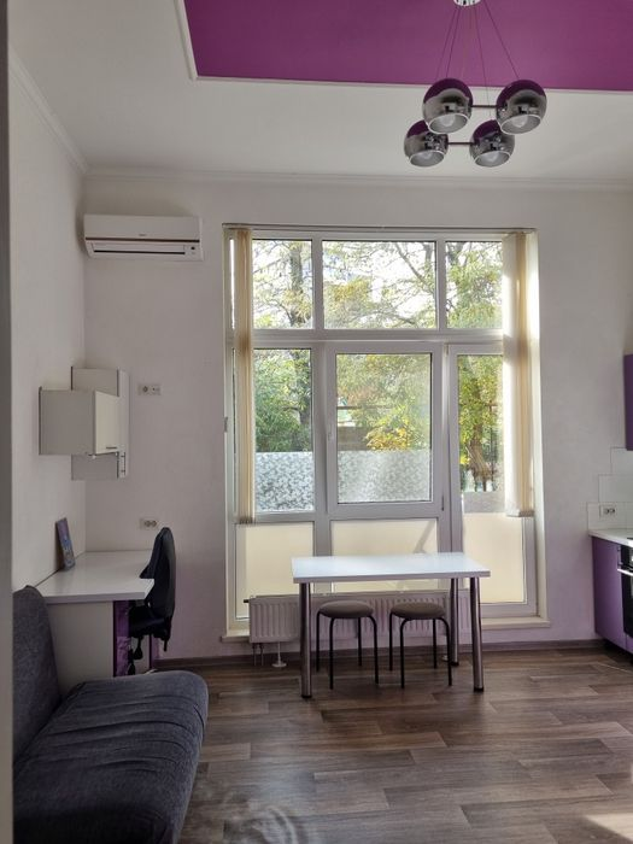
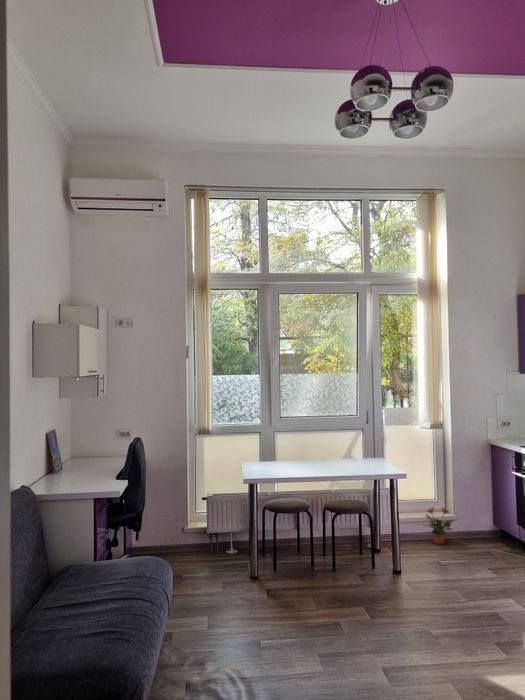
+ potted plant (438, 524)
